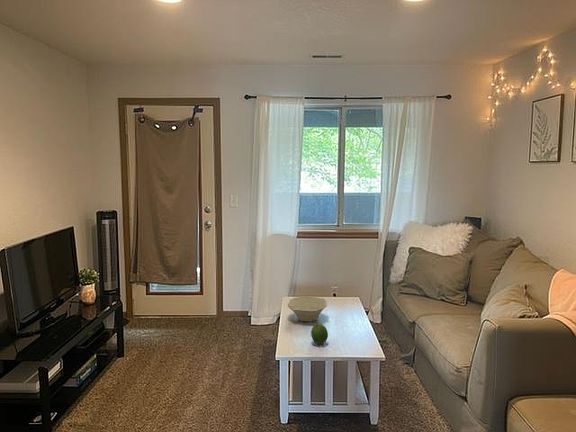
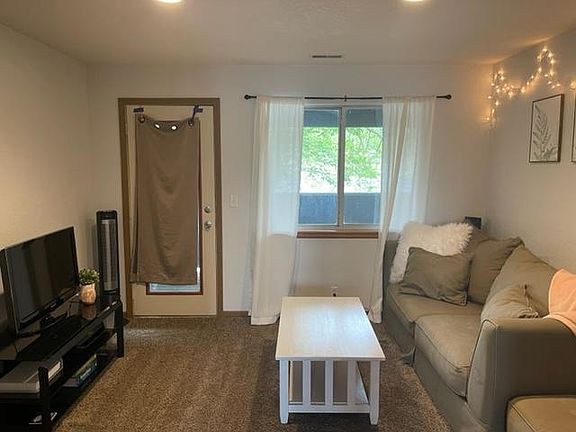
- bowl (307, 309)
- fruit (319, 333)
